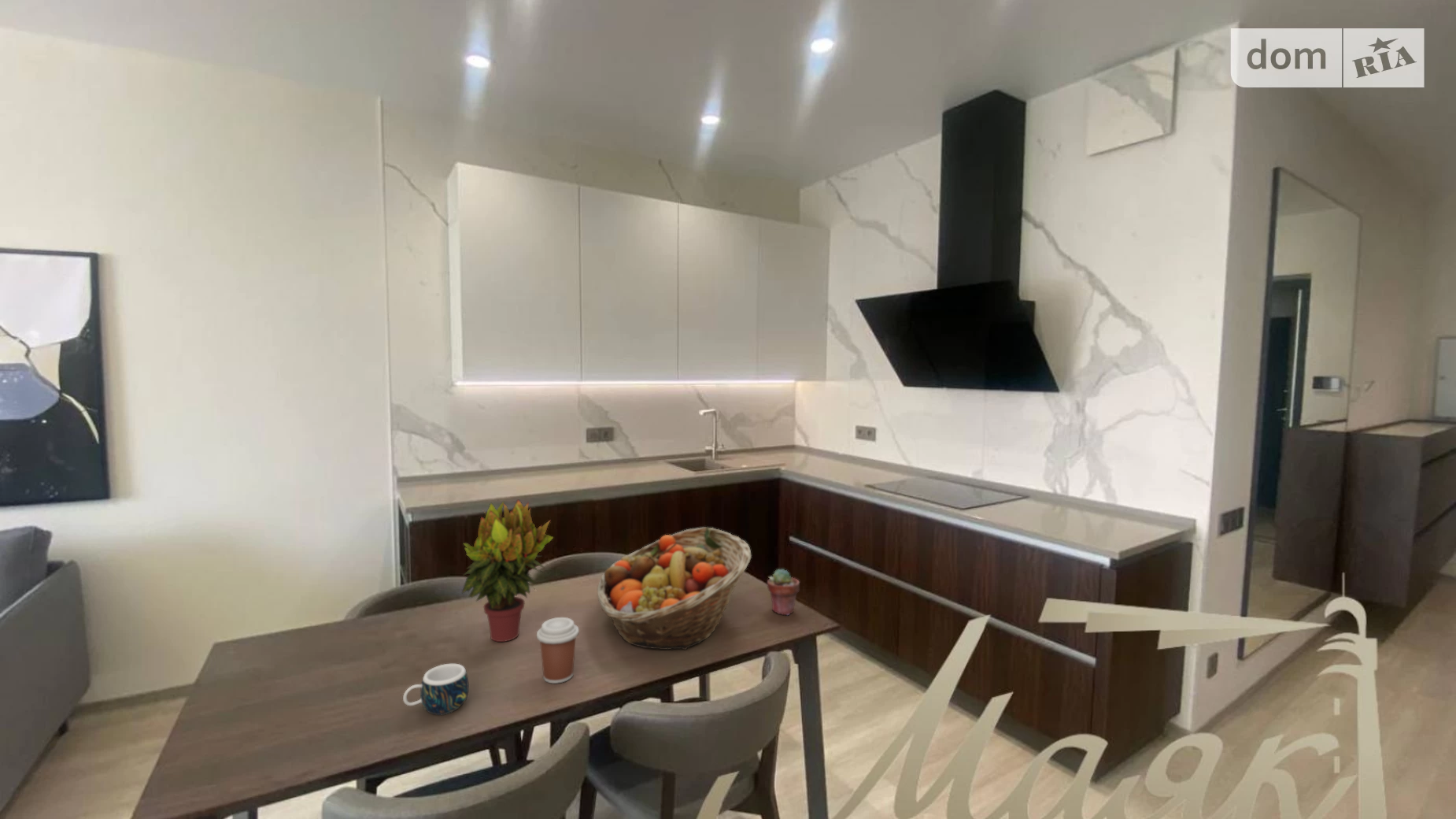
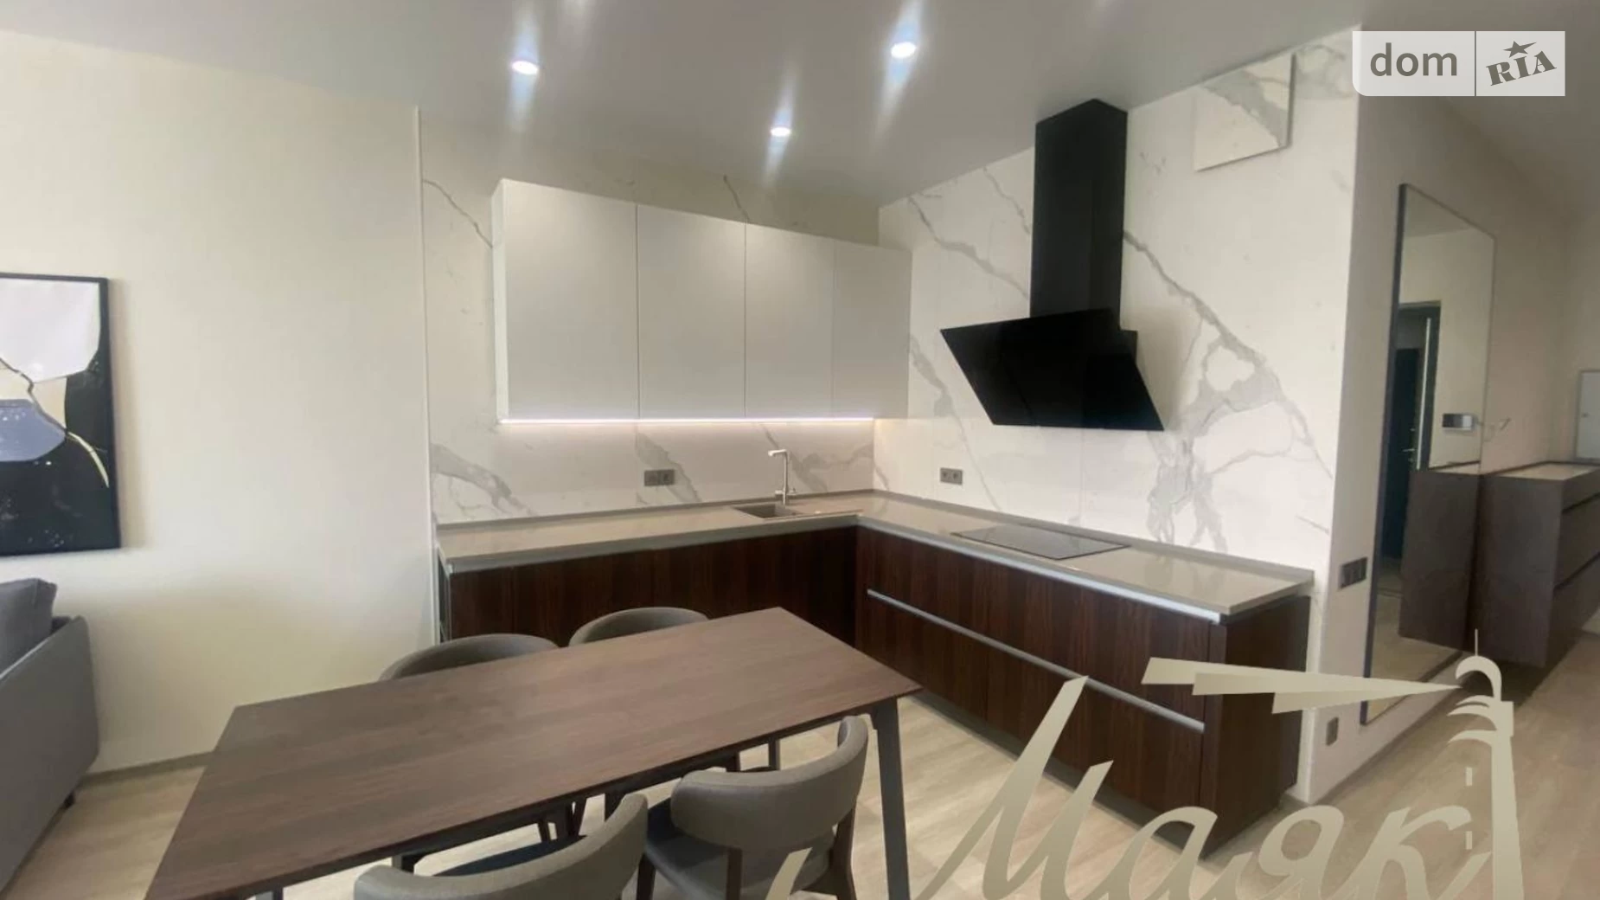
- coffee cup (558, 650)
- fruit basket (673, 582)
- potted succulent (783, 589)
- mug (436, 691)
- potted plant (503, 569)
